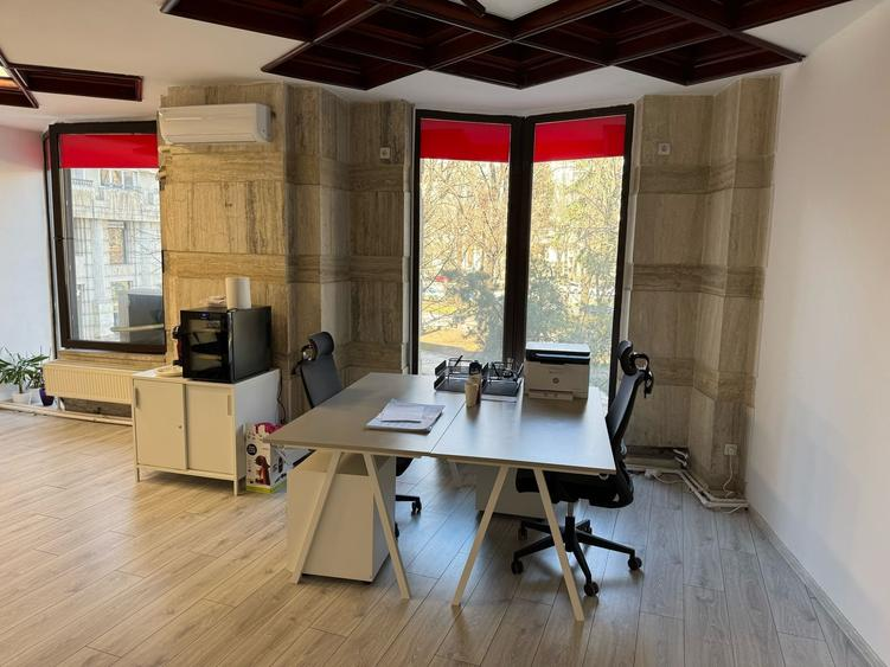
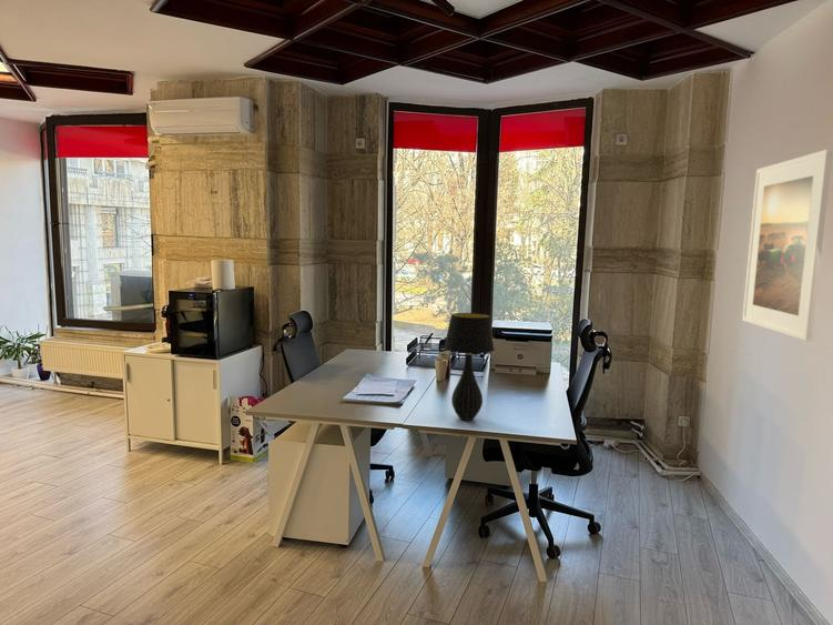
+ table lamp (468, 366)
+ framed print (781, 246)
